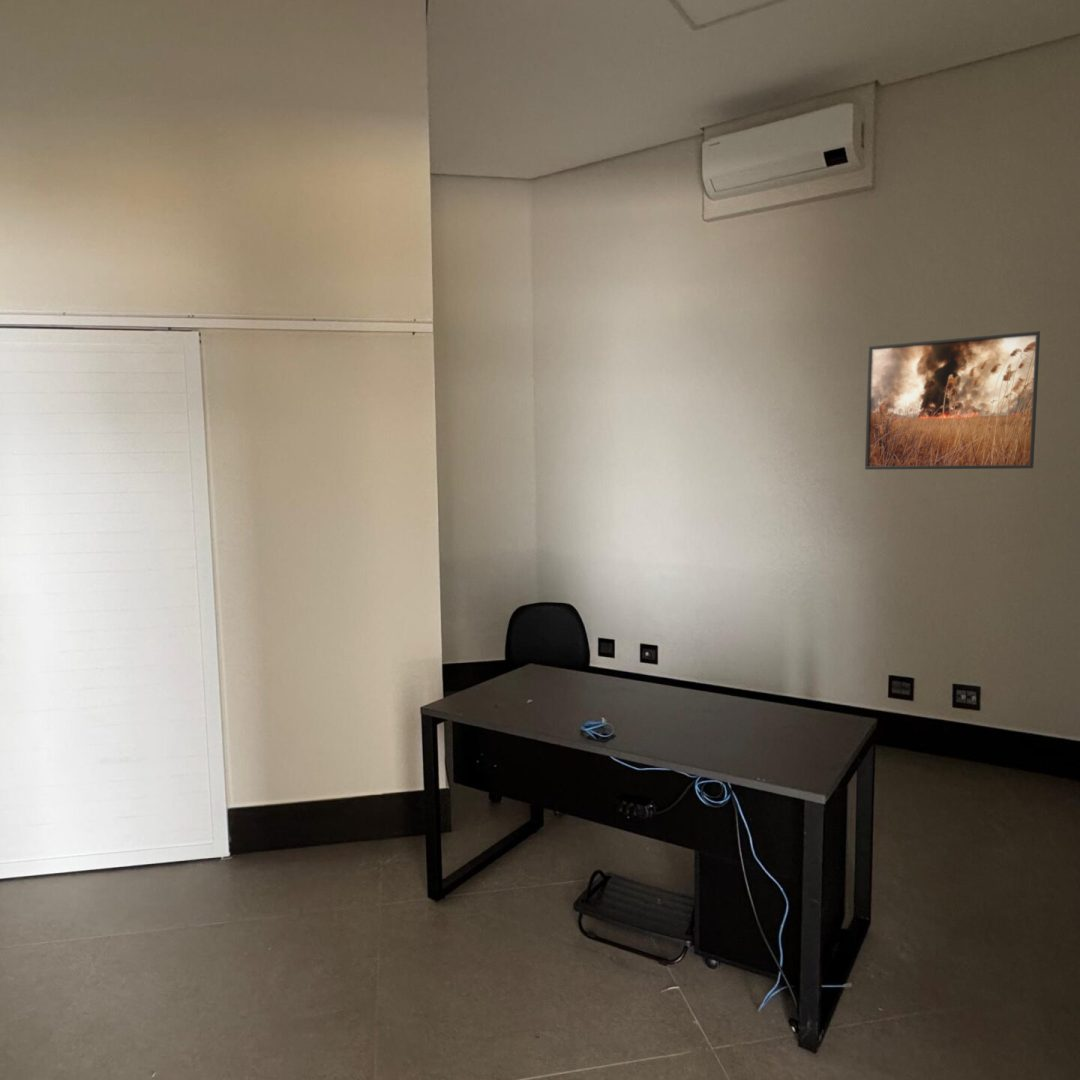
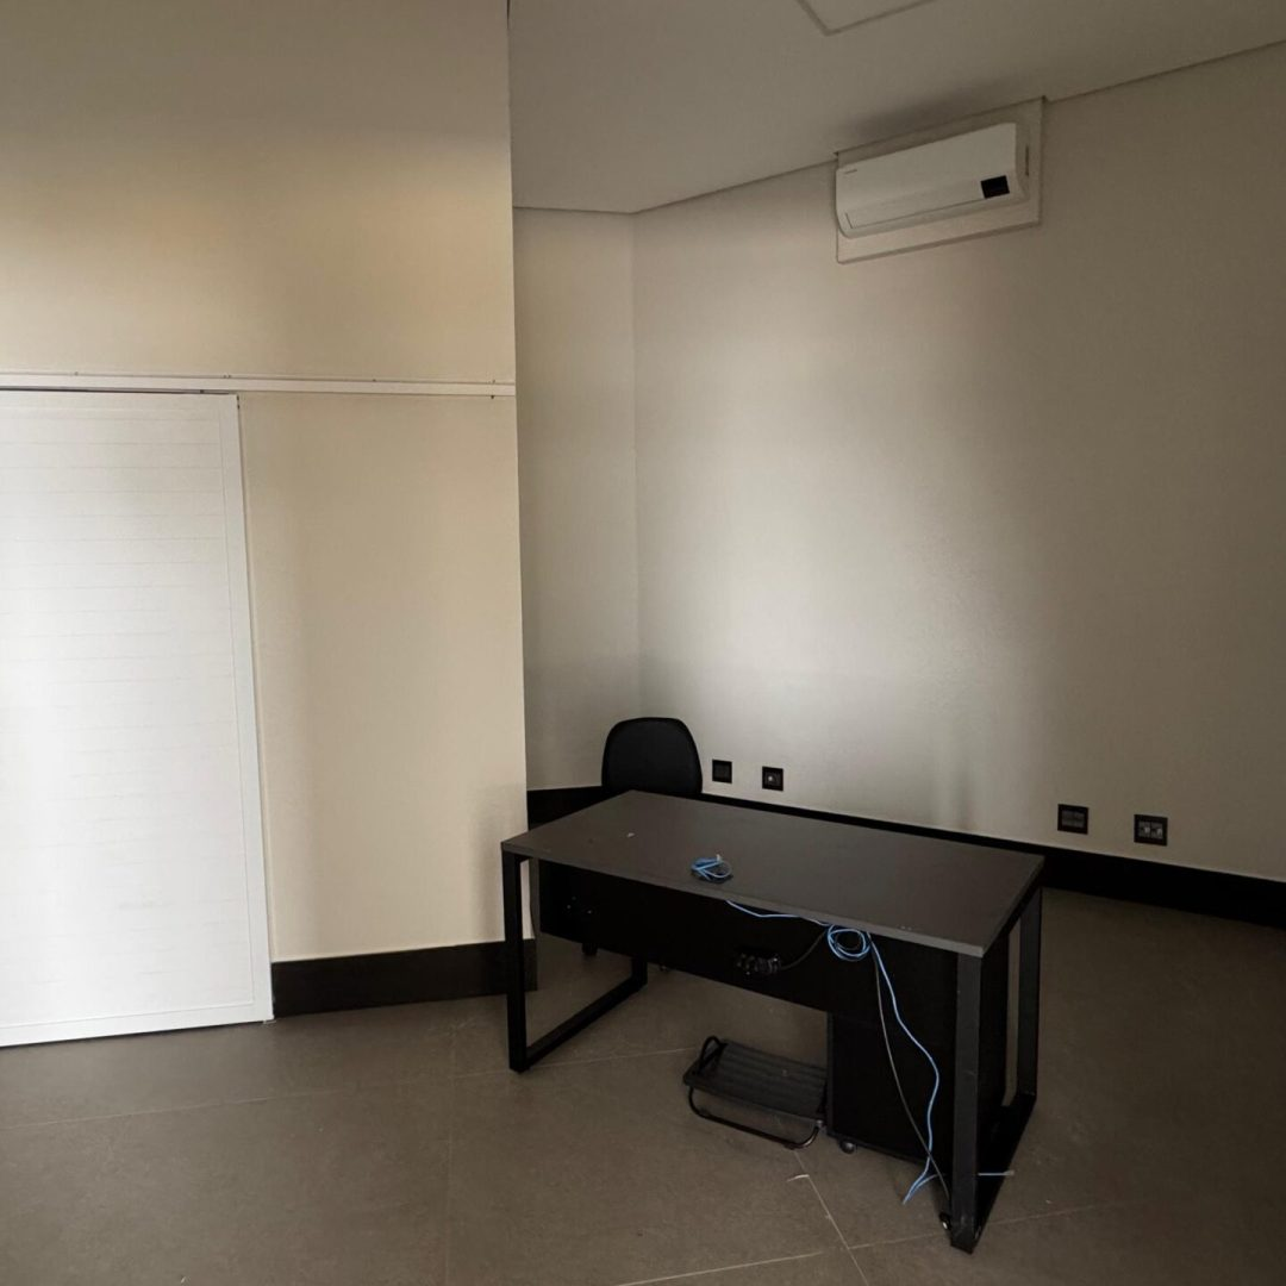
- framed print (947, 404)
